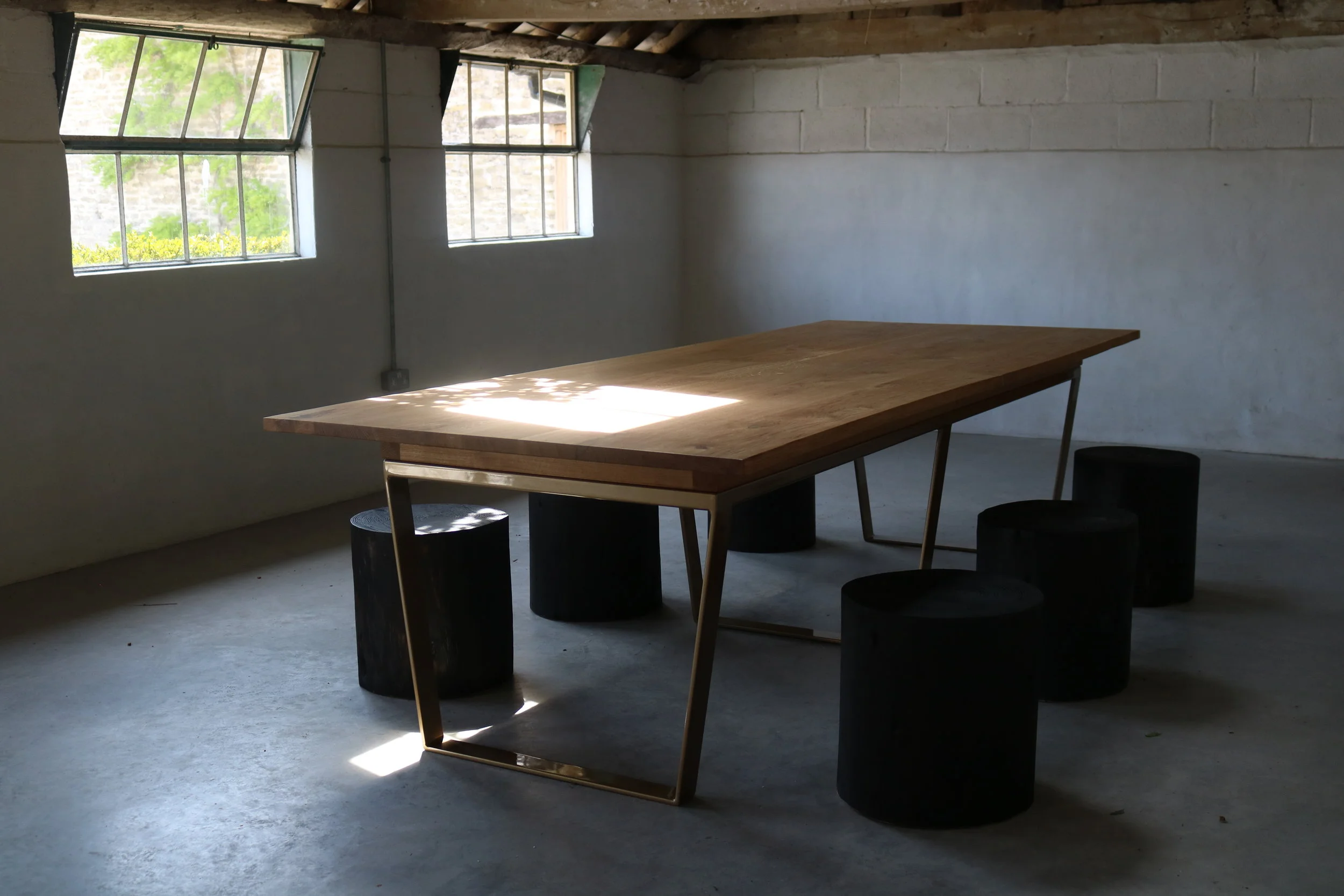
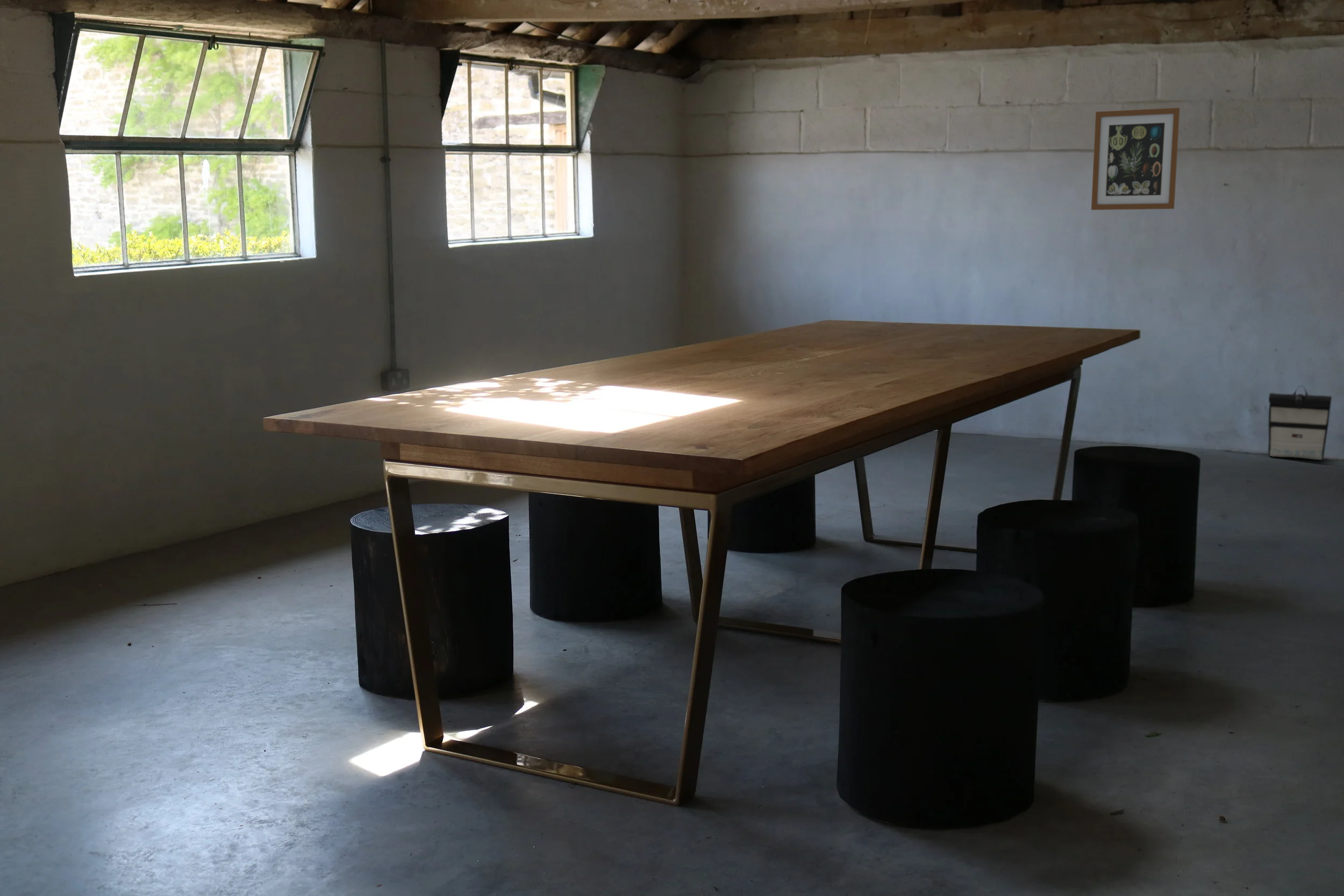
+ wall art (1134, 160)
+ backpack (1298, 422)
